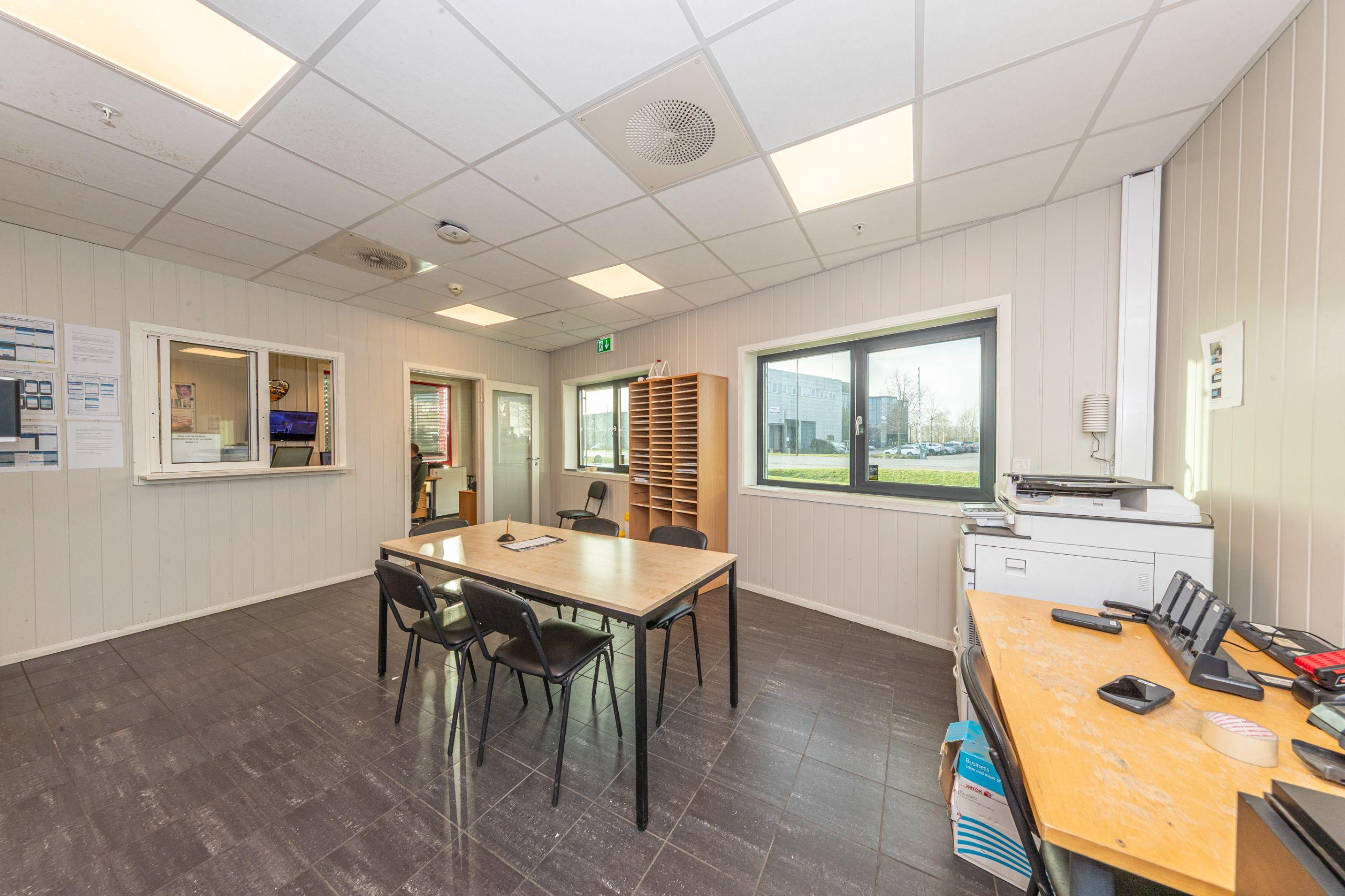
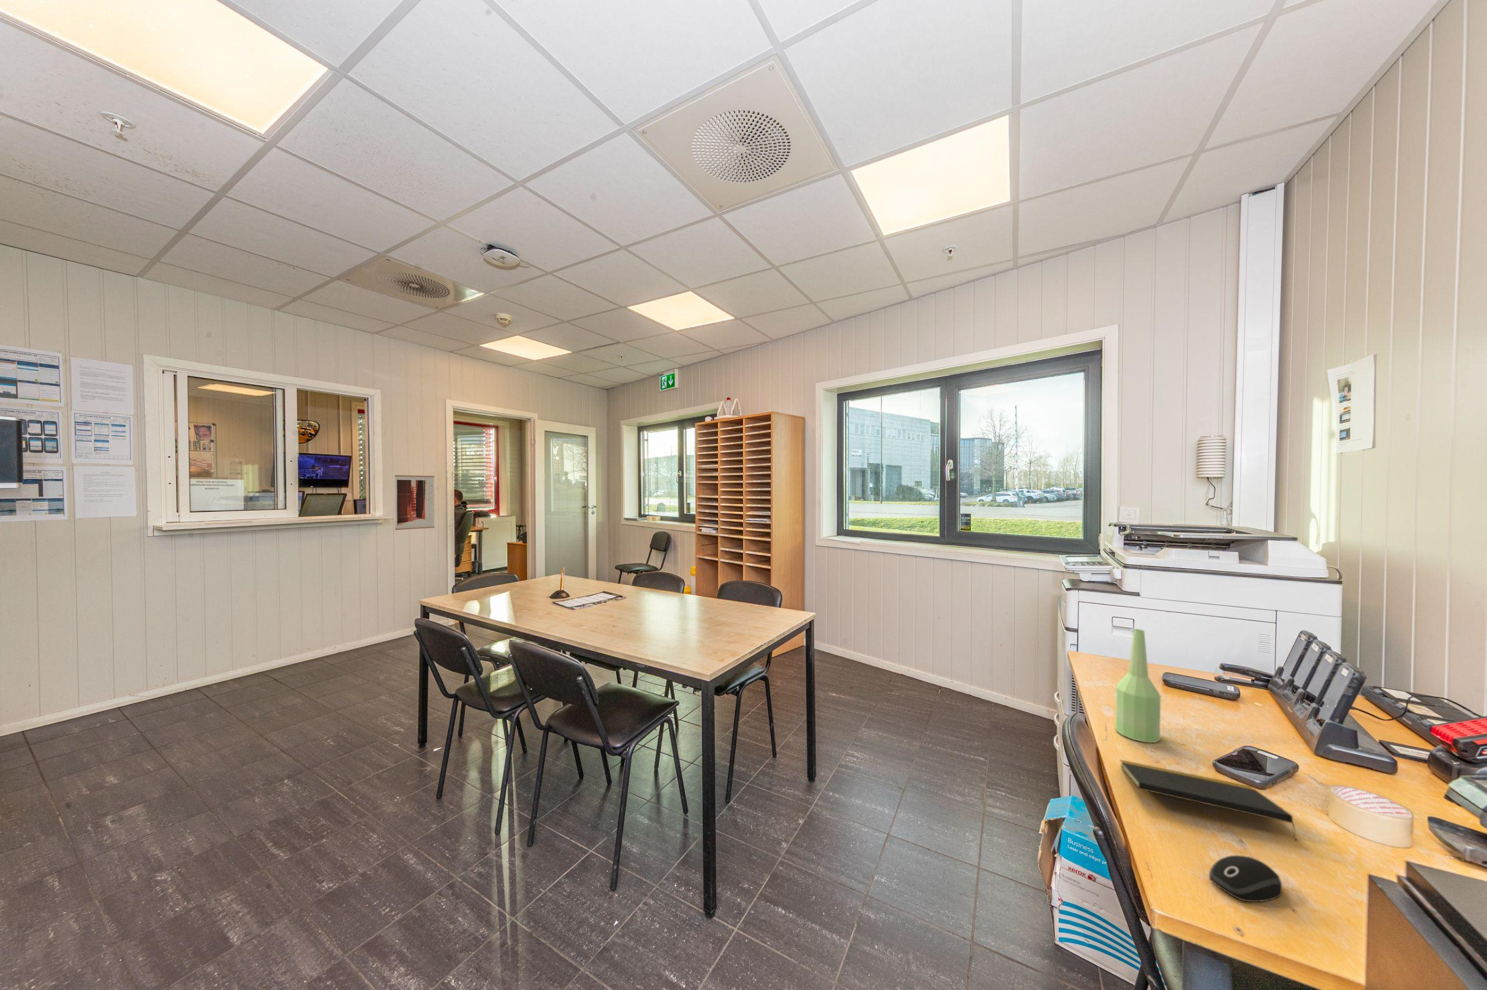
+ bottle (1138, 682)
+ wall art (415, 502)
+ computer mouse (1246, 873)
+ notepad (1195, 788)
